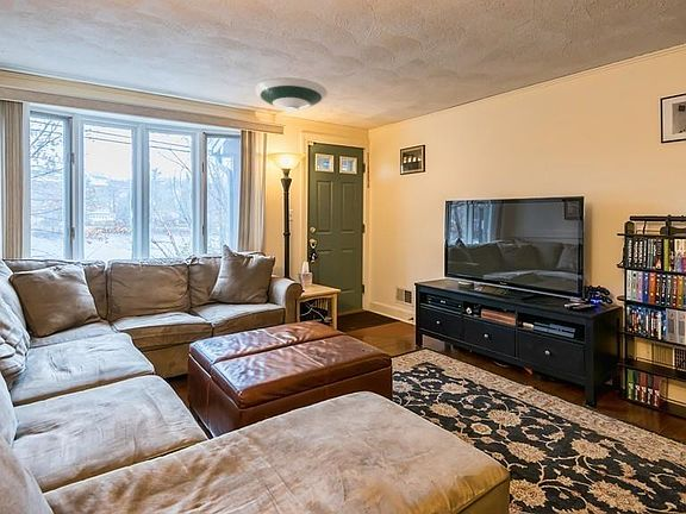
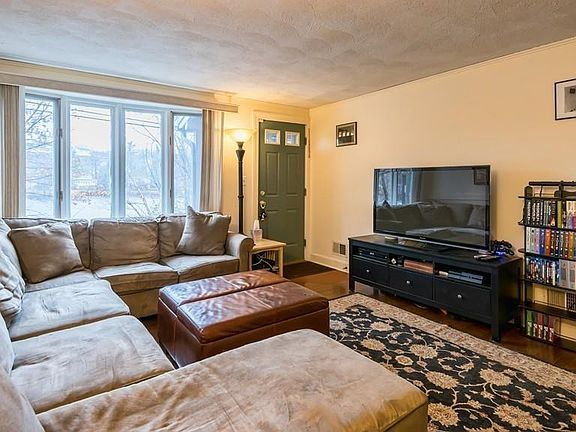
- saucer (291, 100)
